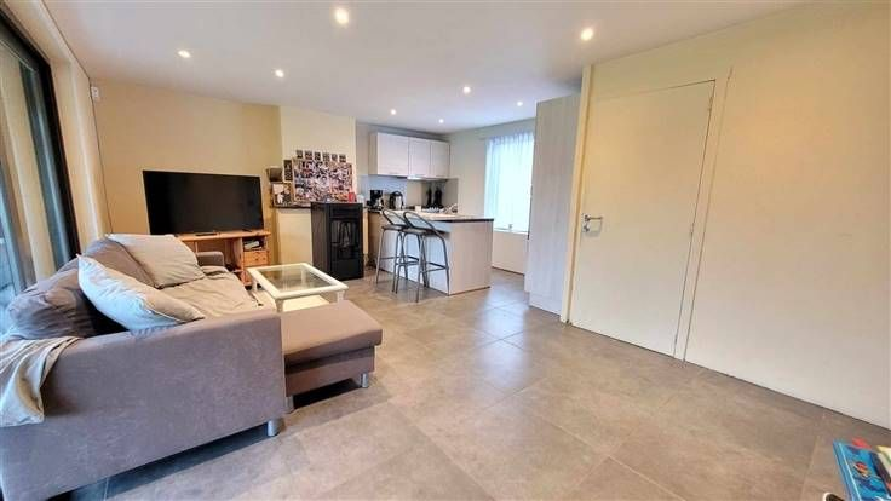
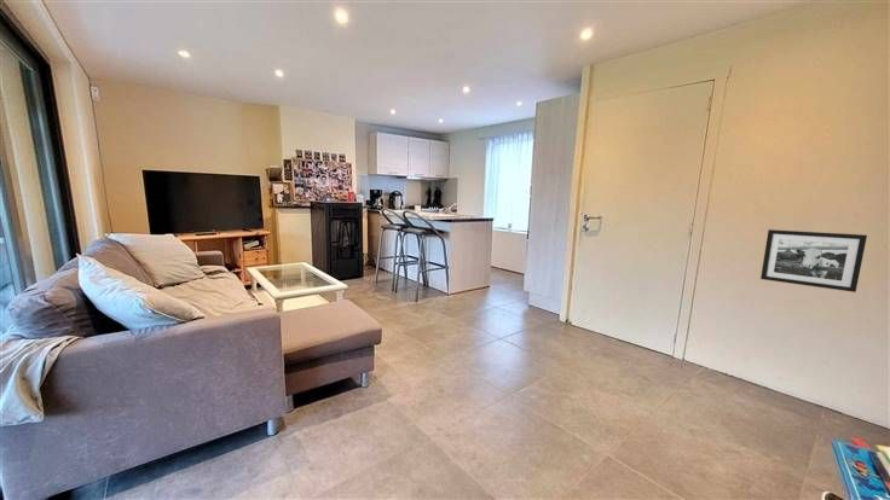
+ picture frame (809, 258)
